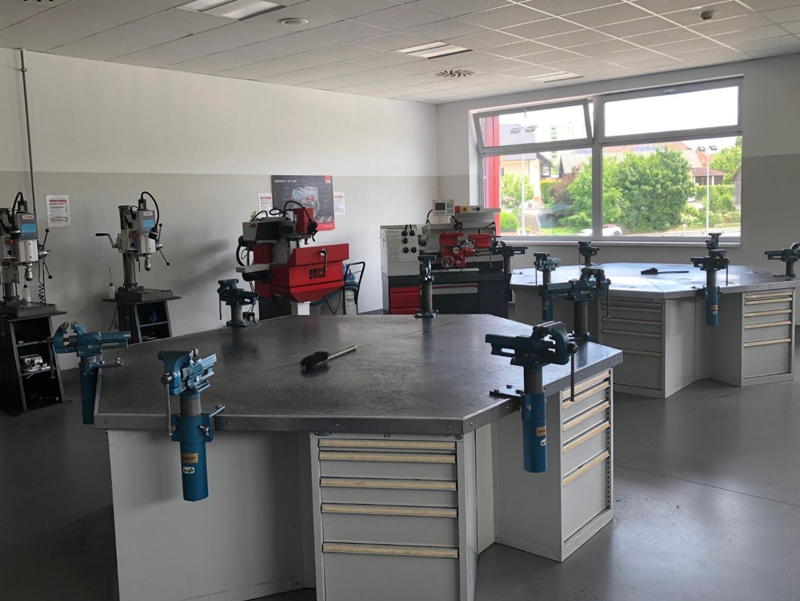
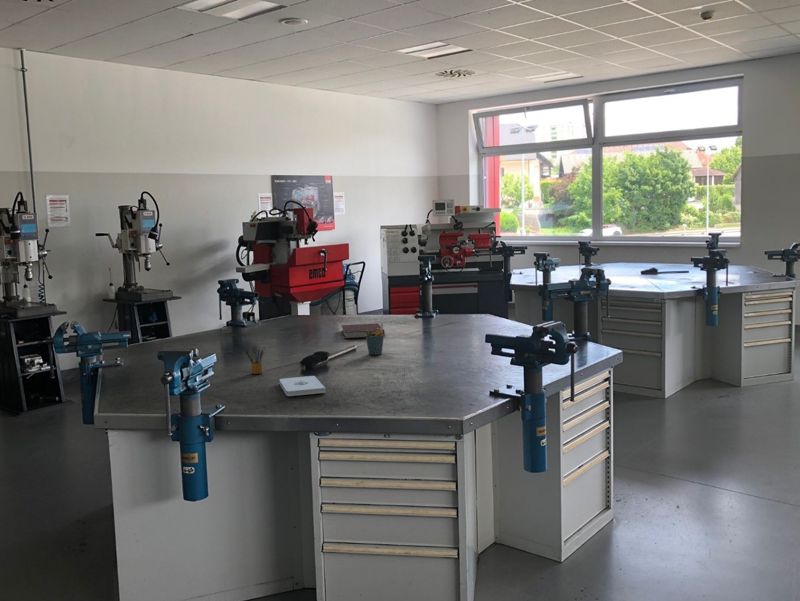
+ pen holder (374, 339)
+ pencil box (256, 360)
+ notebook (362, 330)
+ notepad (301, 385)
